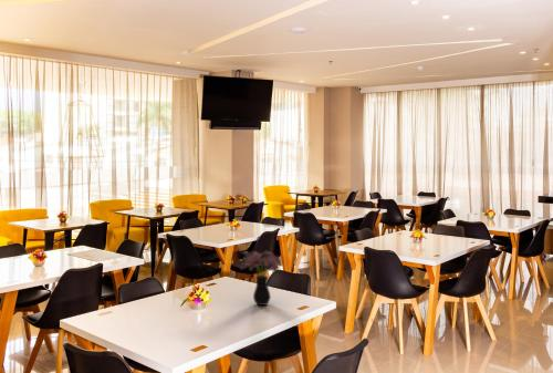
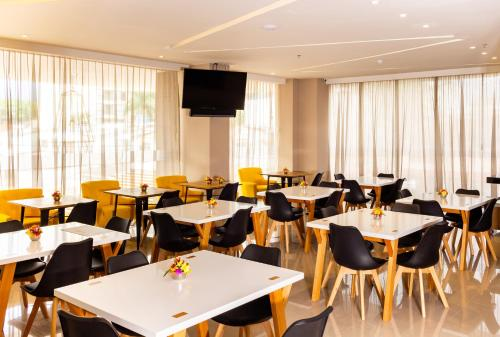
- flower arrangement (261, 277)
